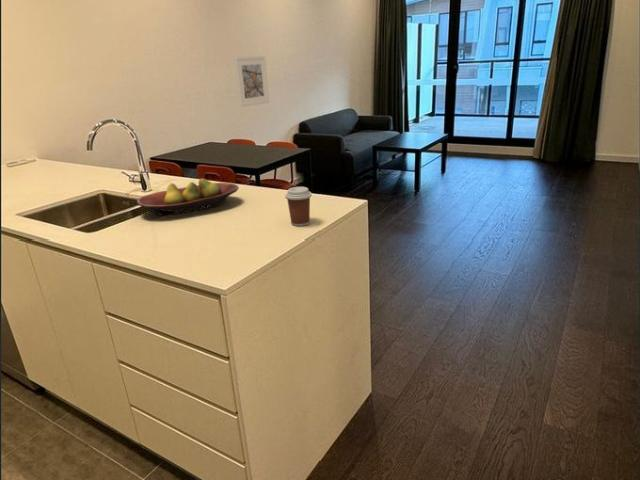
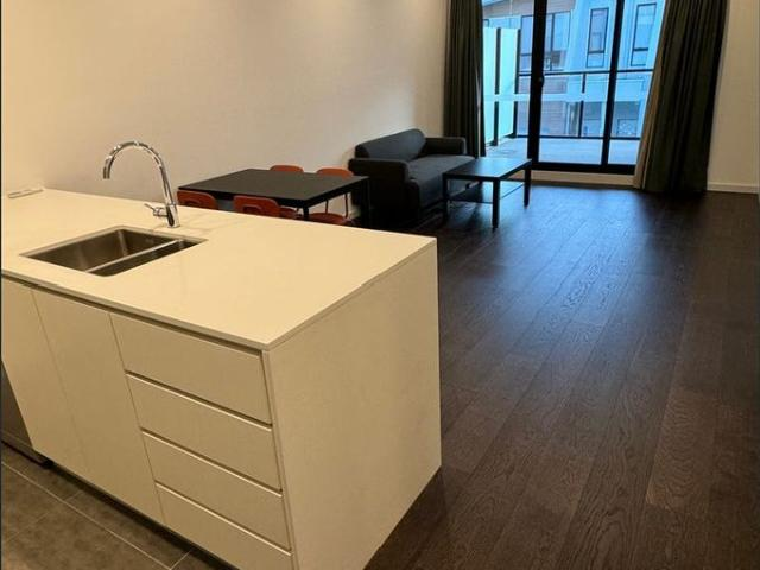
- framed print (252, 81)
- fruit bowl (189, 194)
- coffee cup (299, 206)
